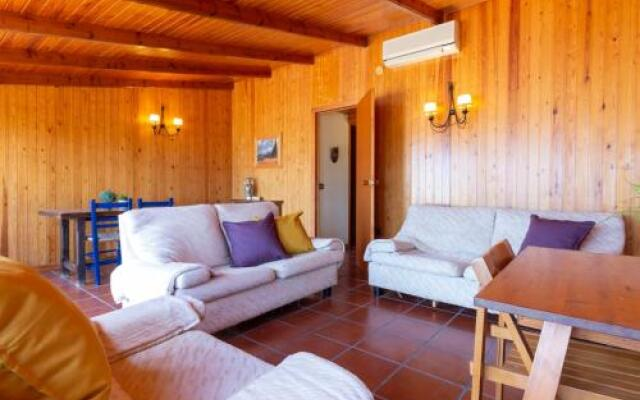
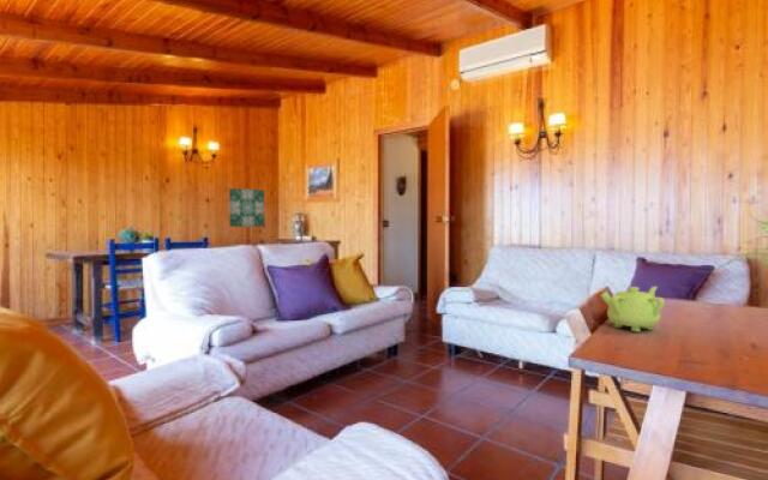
+ wall art (247, 208)
+ teapot (631, 306)
